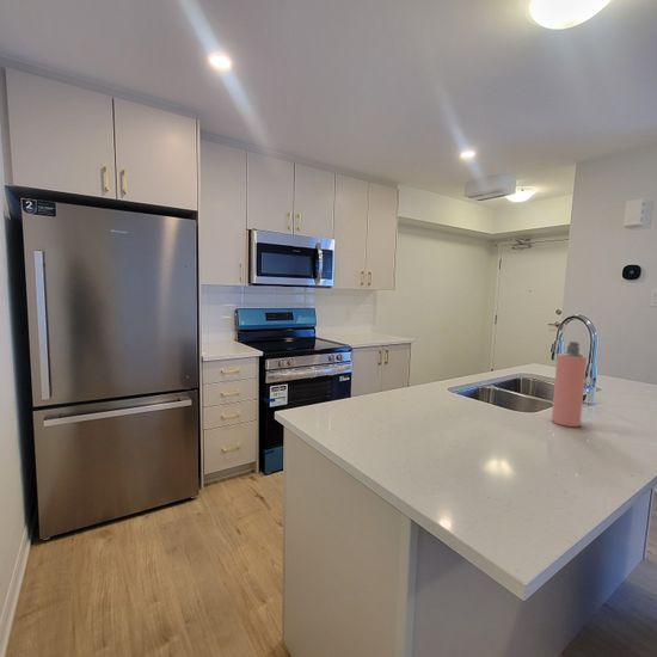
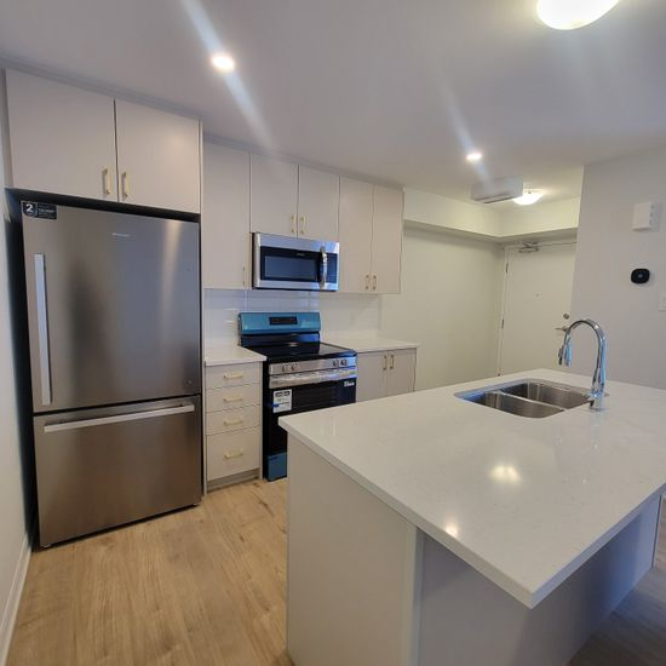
- spray bottle (569, 382)
